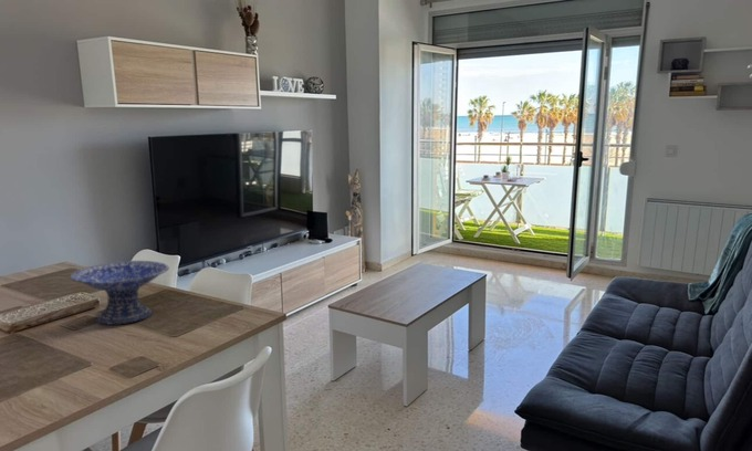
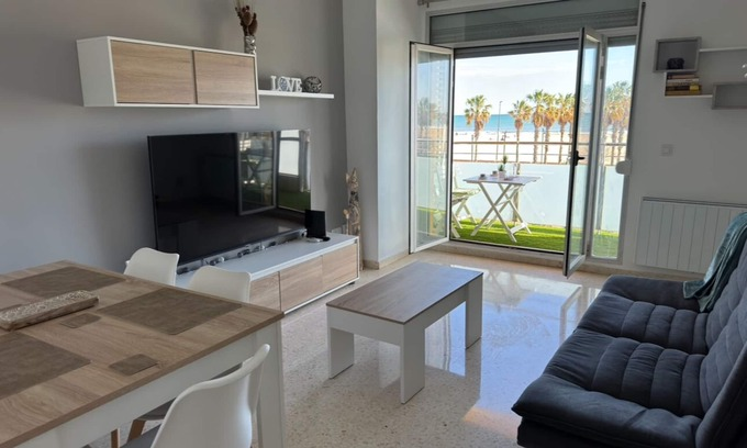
- decorative bowl (123, 292)
